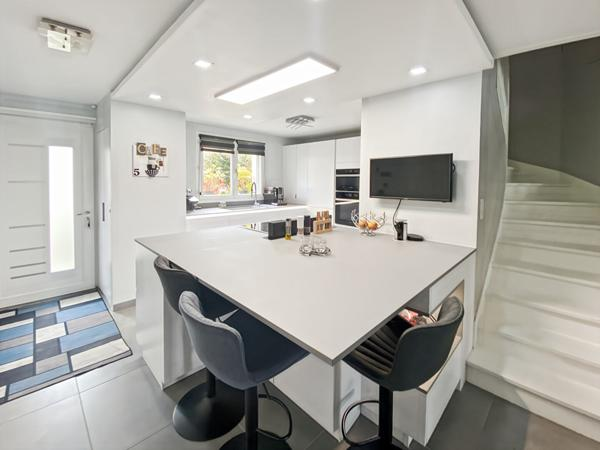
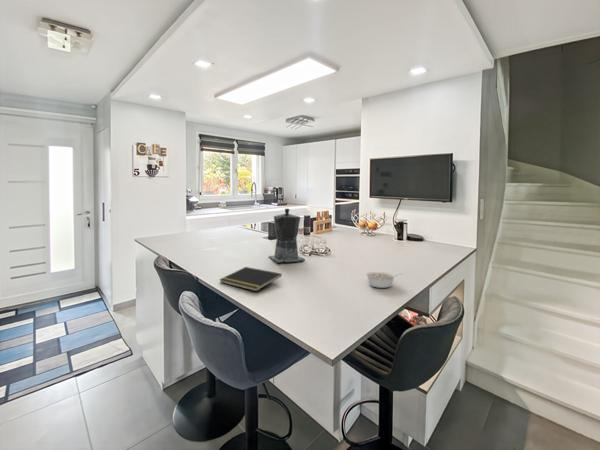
+ coffee maker (286, 233)
+ legume (381, 278)
+ notepad (250, 277)
